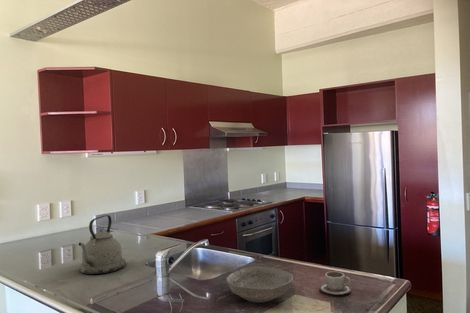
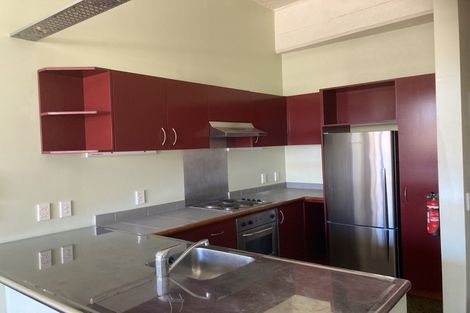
- cup (335, 282)
- kettle (101, 242)
- bowl (260, 286)
